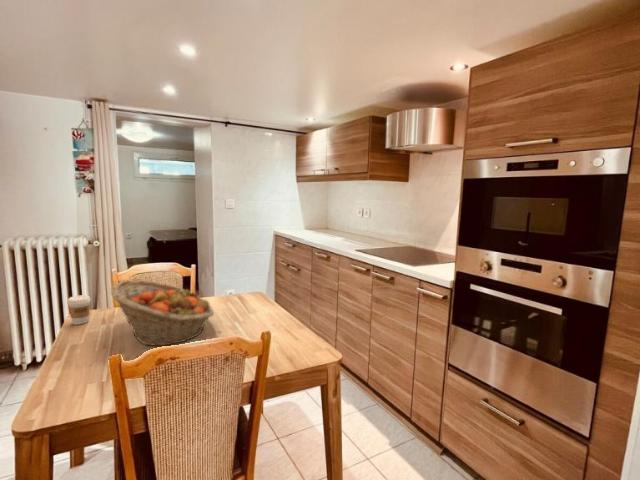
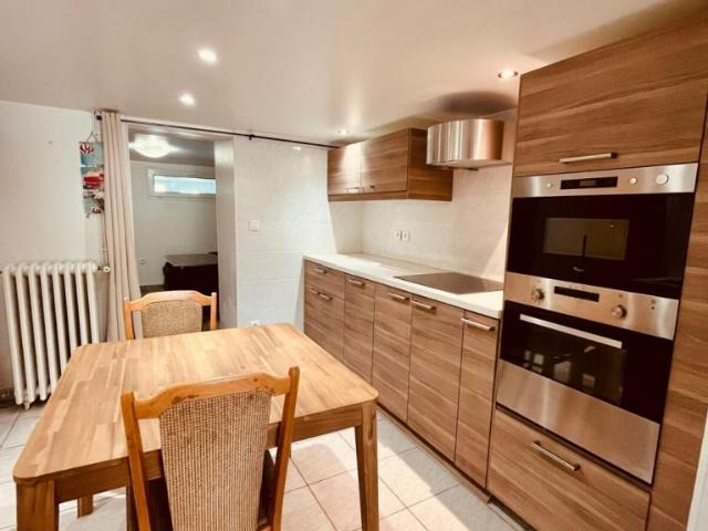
- coffee cup (79, 309)
- fruit basket (164, 307)
